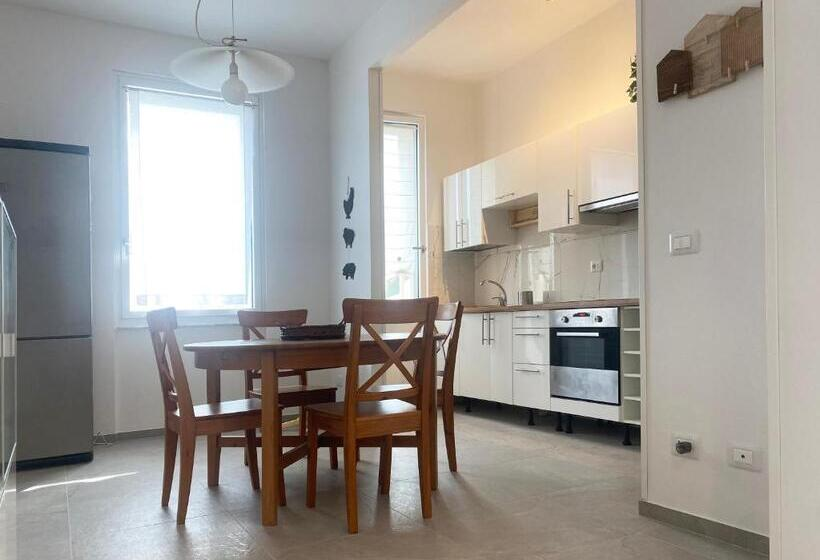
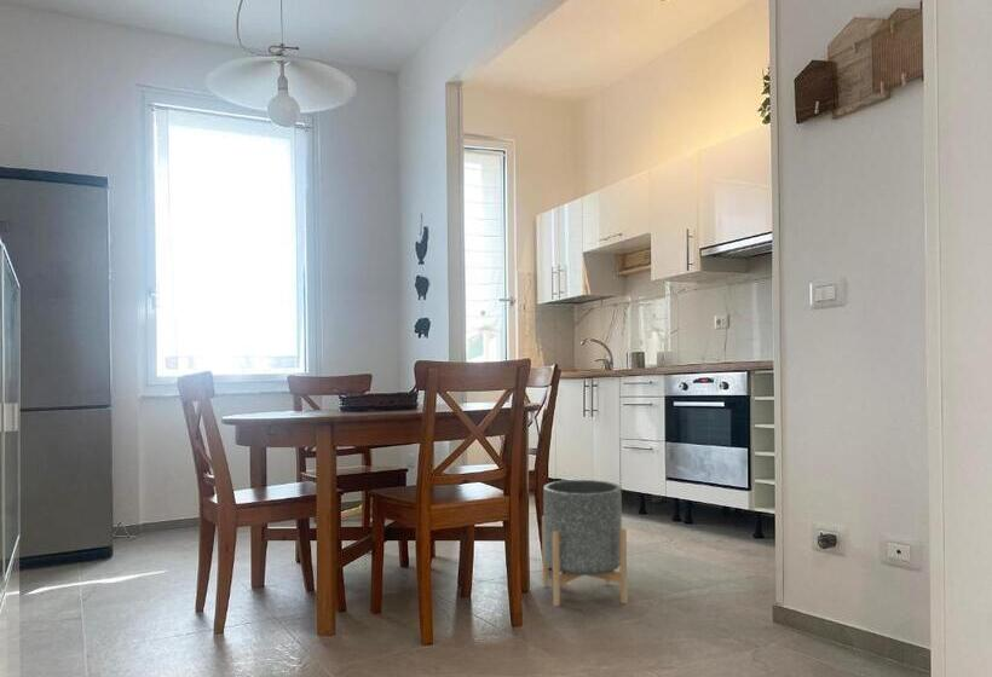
+ planter (582, 539)
